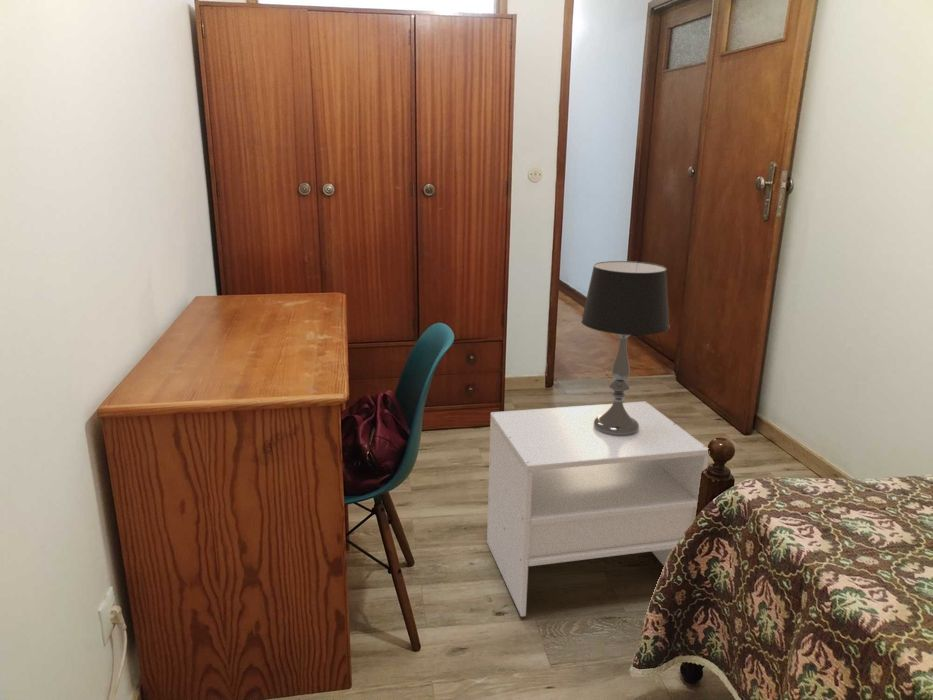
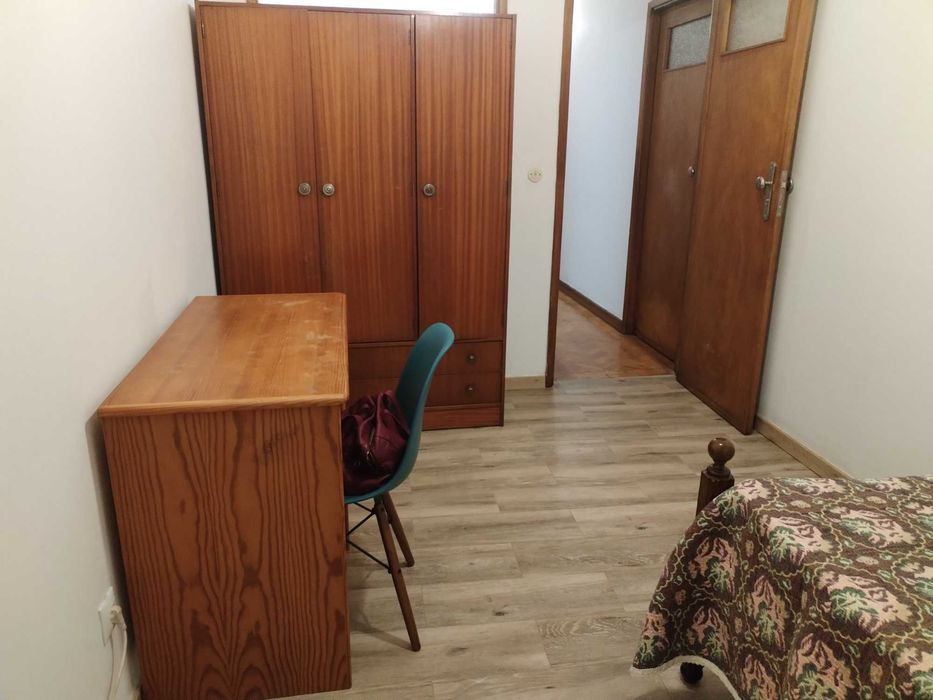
- table lamp (622, 349)
- nightstand (586, 497)
